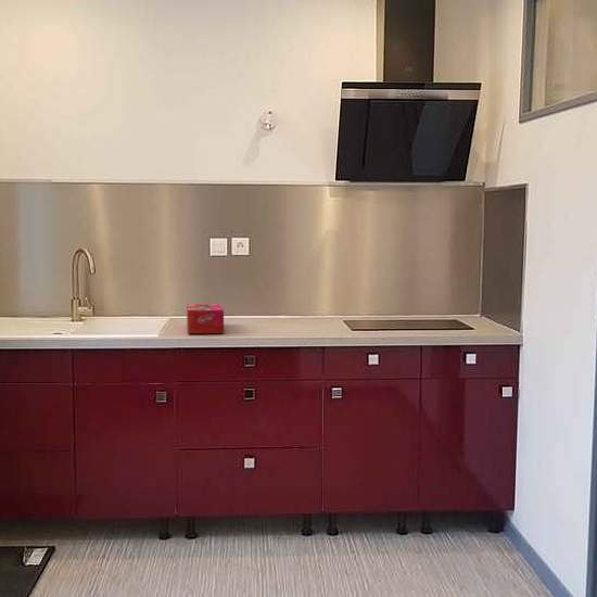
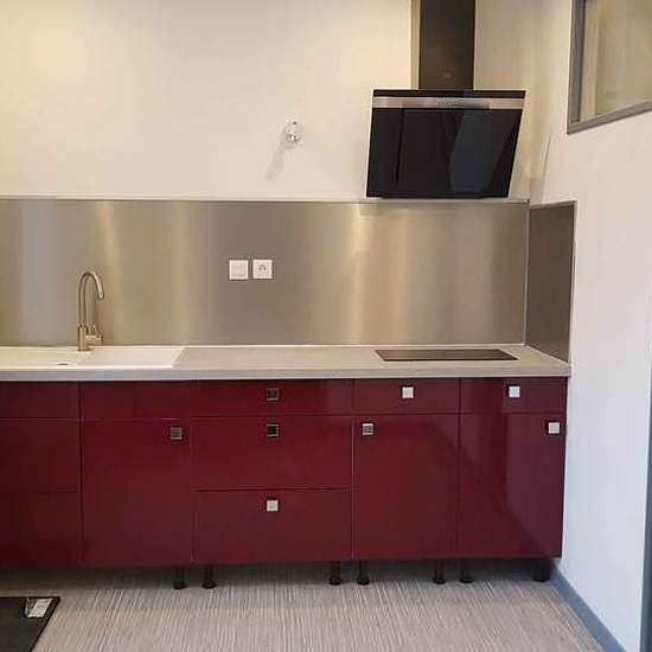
- tissue box (204, 317)
